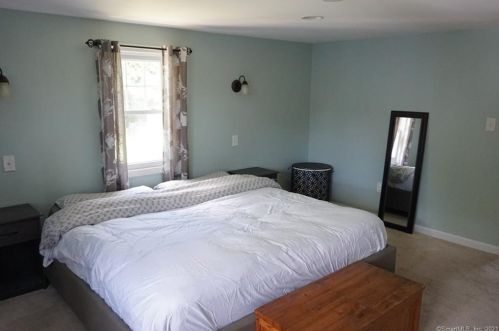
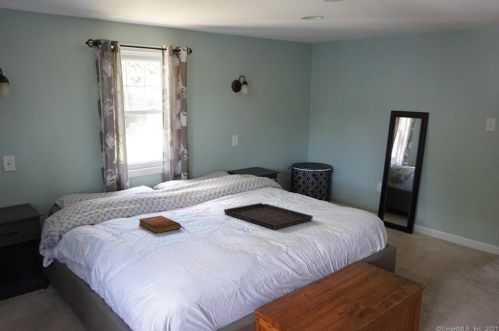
+ bible (159, 223)
+ serving tray (267, 214)
